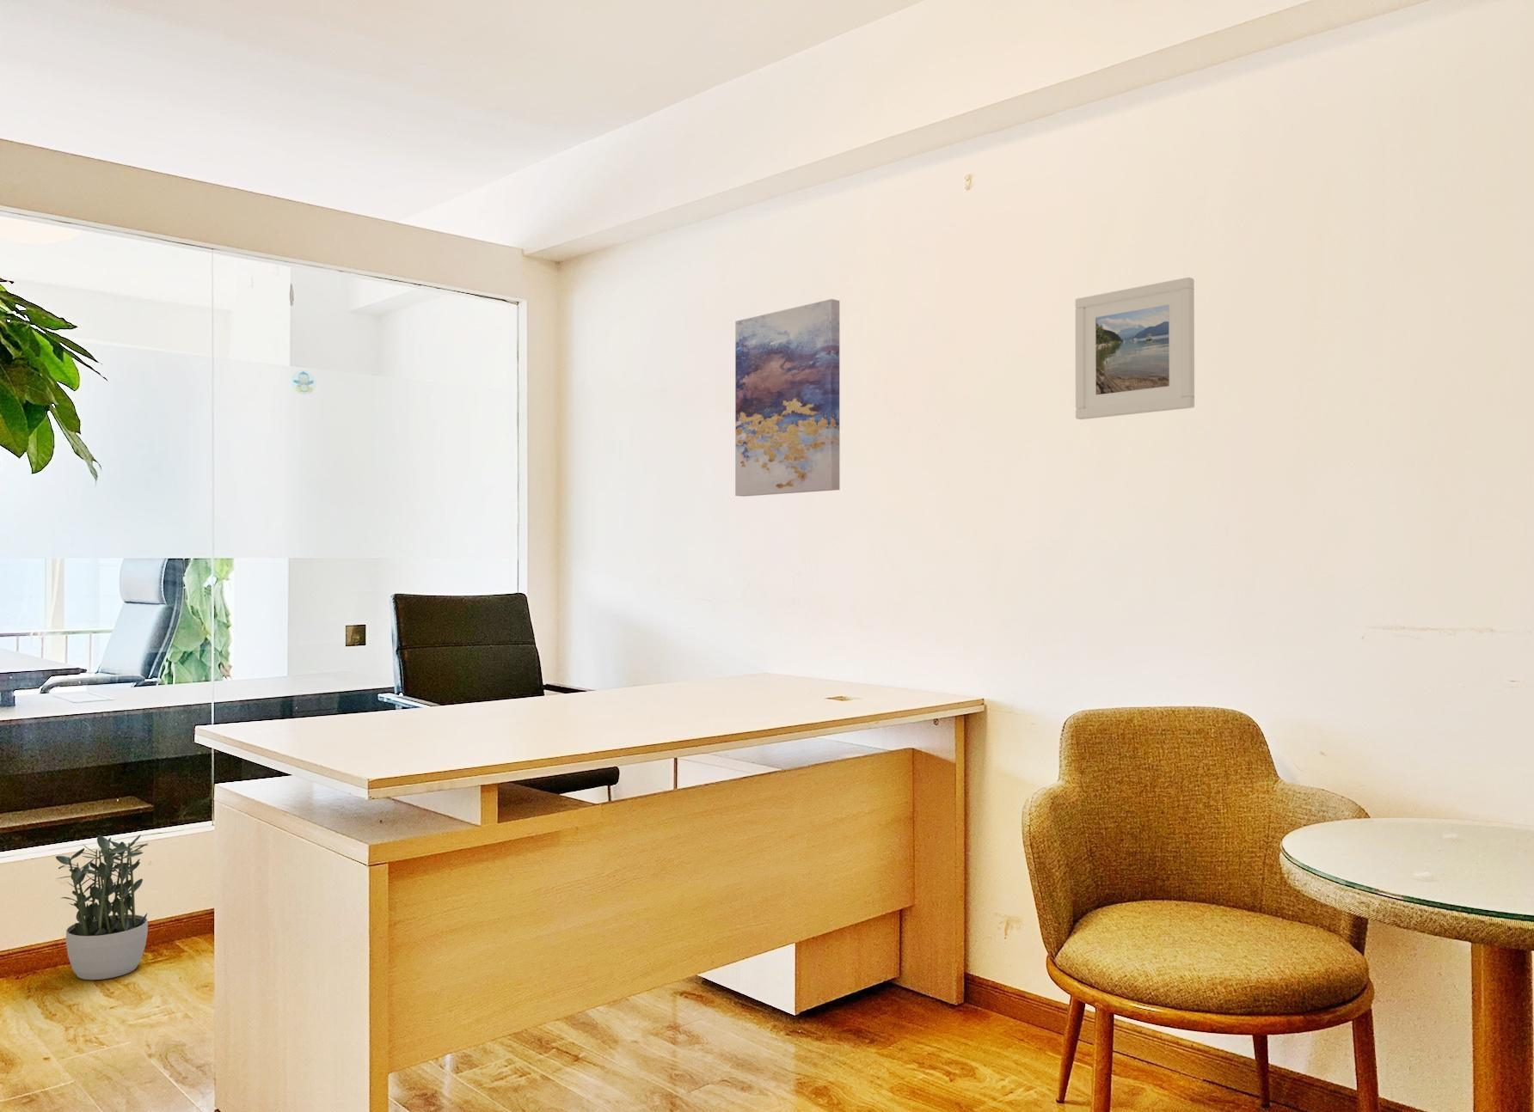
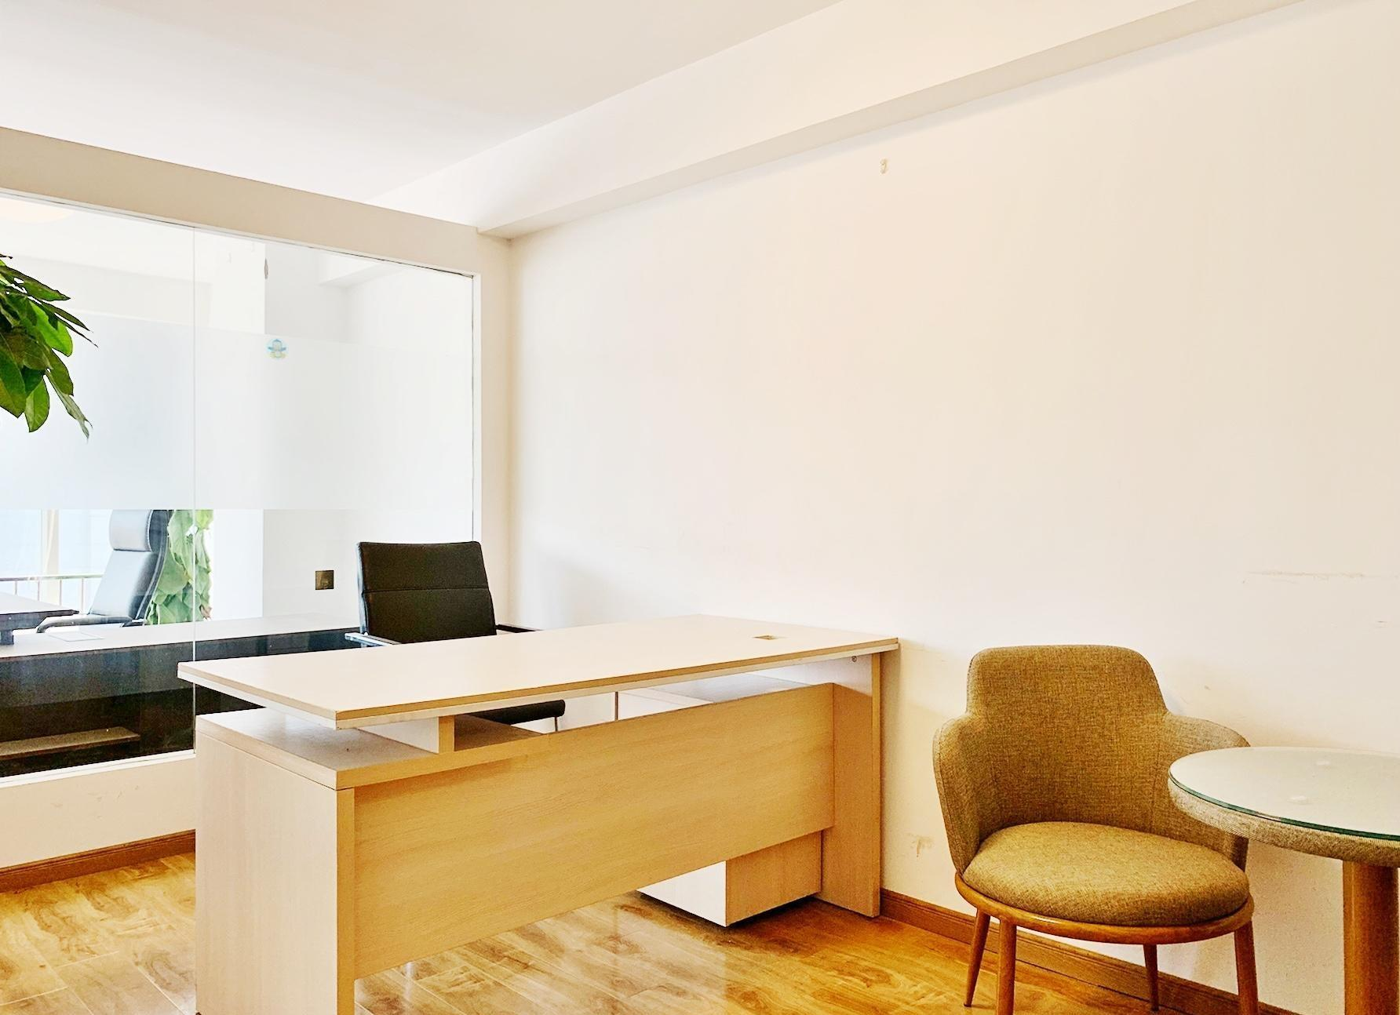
- potted plant (101, 901)
- wall art (785, 401)
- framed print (1133, 350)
